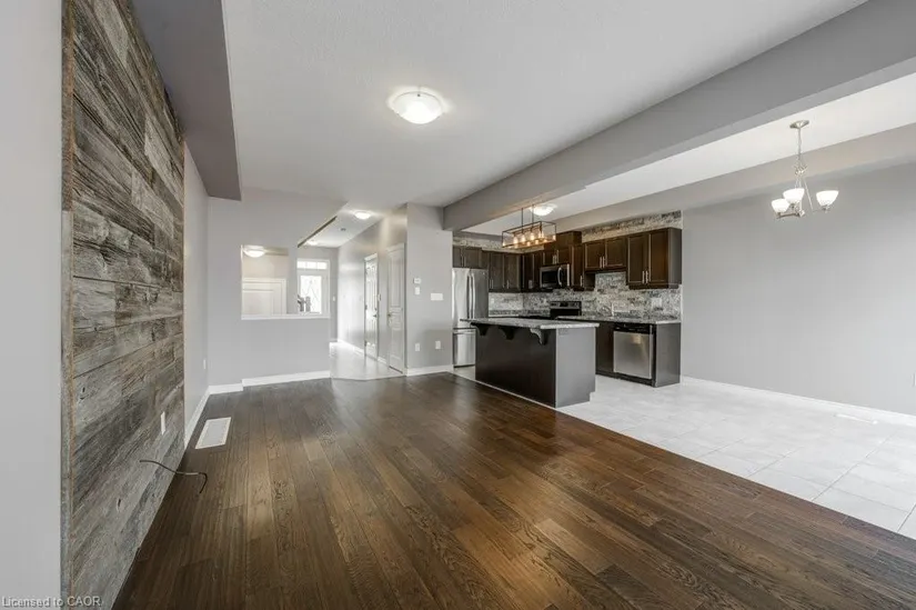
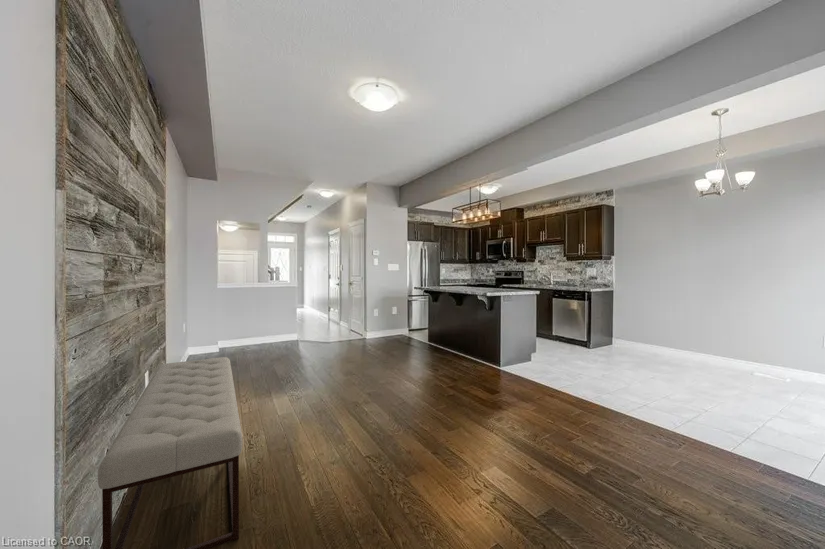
+ bench (188, 428)
